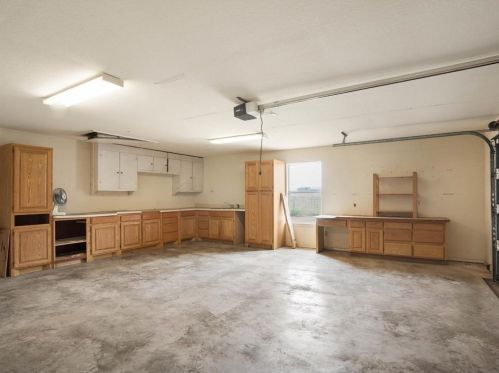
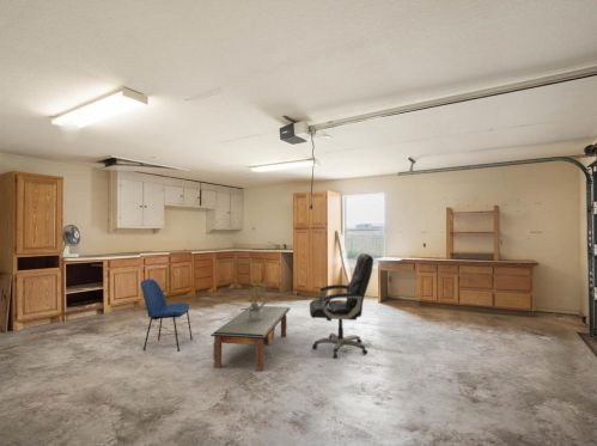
+ potted plant (256, 299)
+ chair (340, 300)
+ chair (164, 312)
+ coffee table (255, 332)
